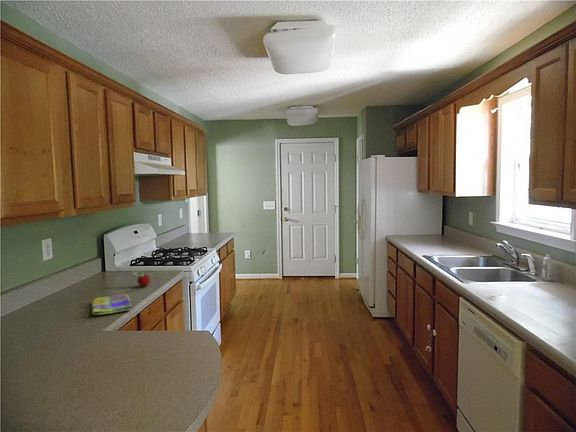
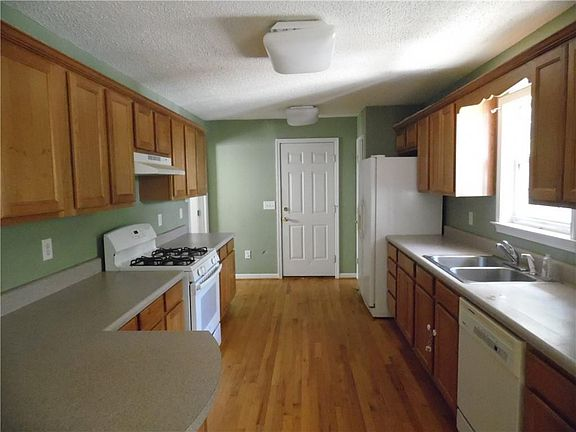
- dish towel (111, 303)
- fruit (142, 278)
